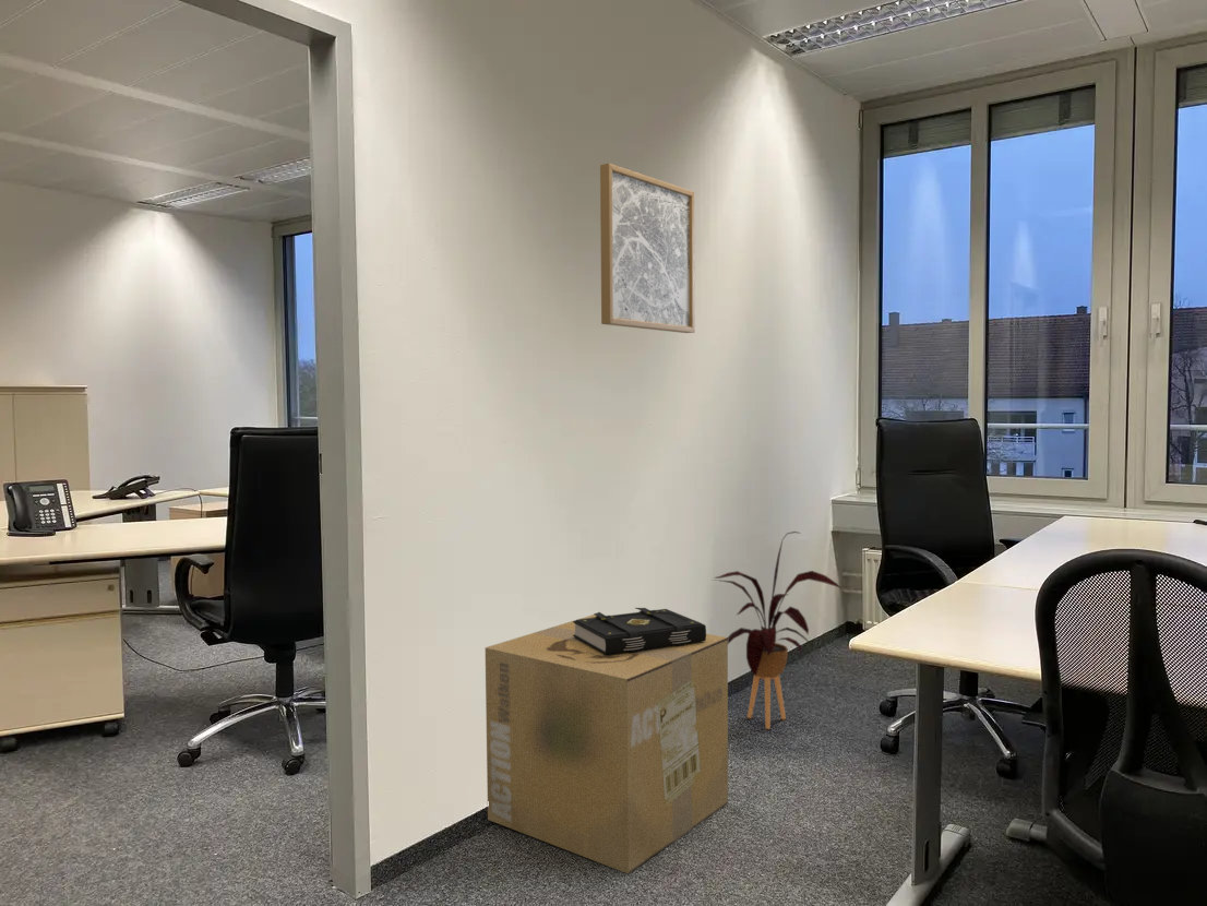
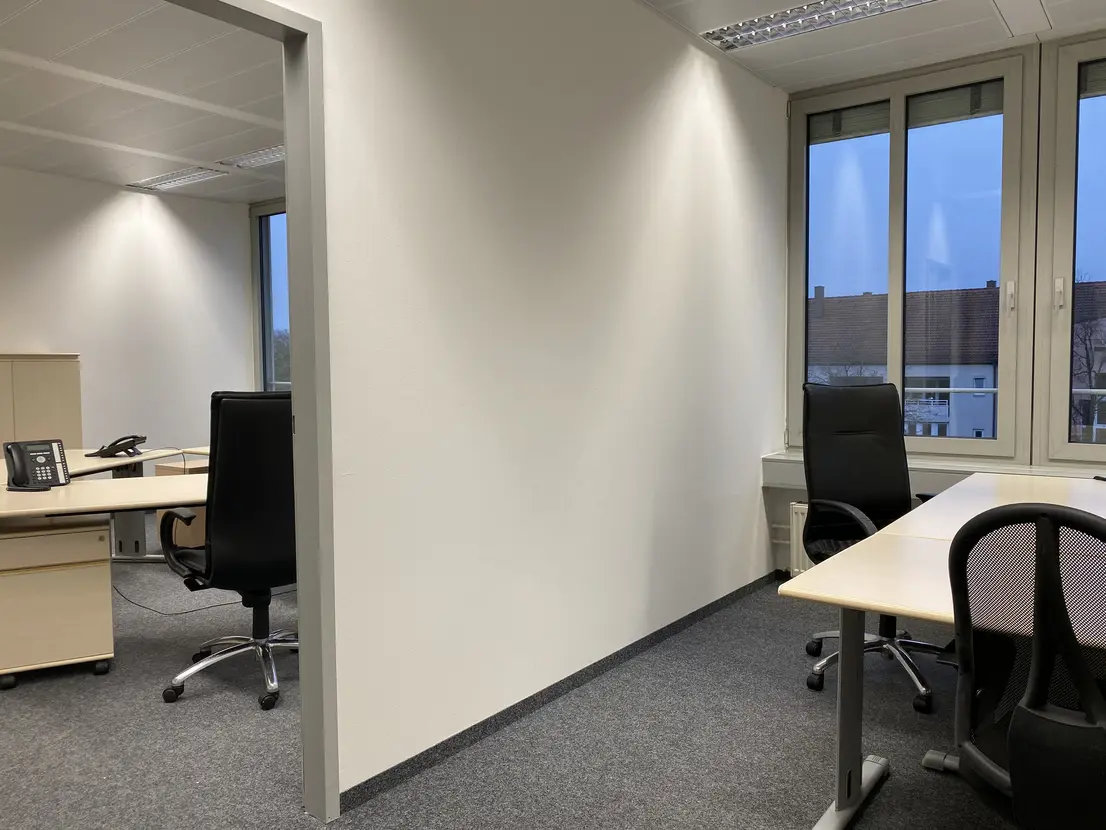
- wall art (650, 253)
- house plant (767, 629)
- spell book (636, 627)
- cardboard box (609, 727)
